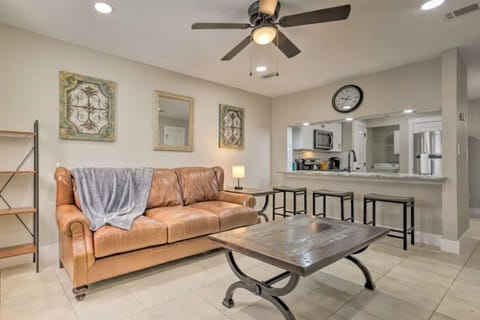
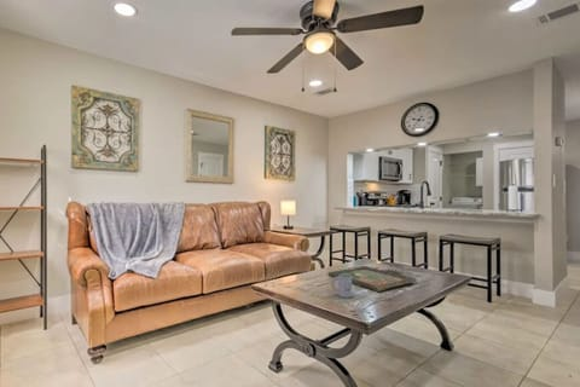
+ decorative tray (370, 277)
+ mug (342, 284)
